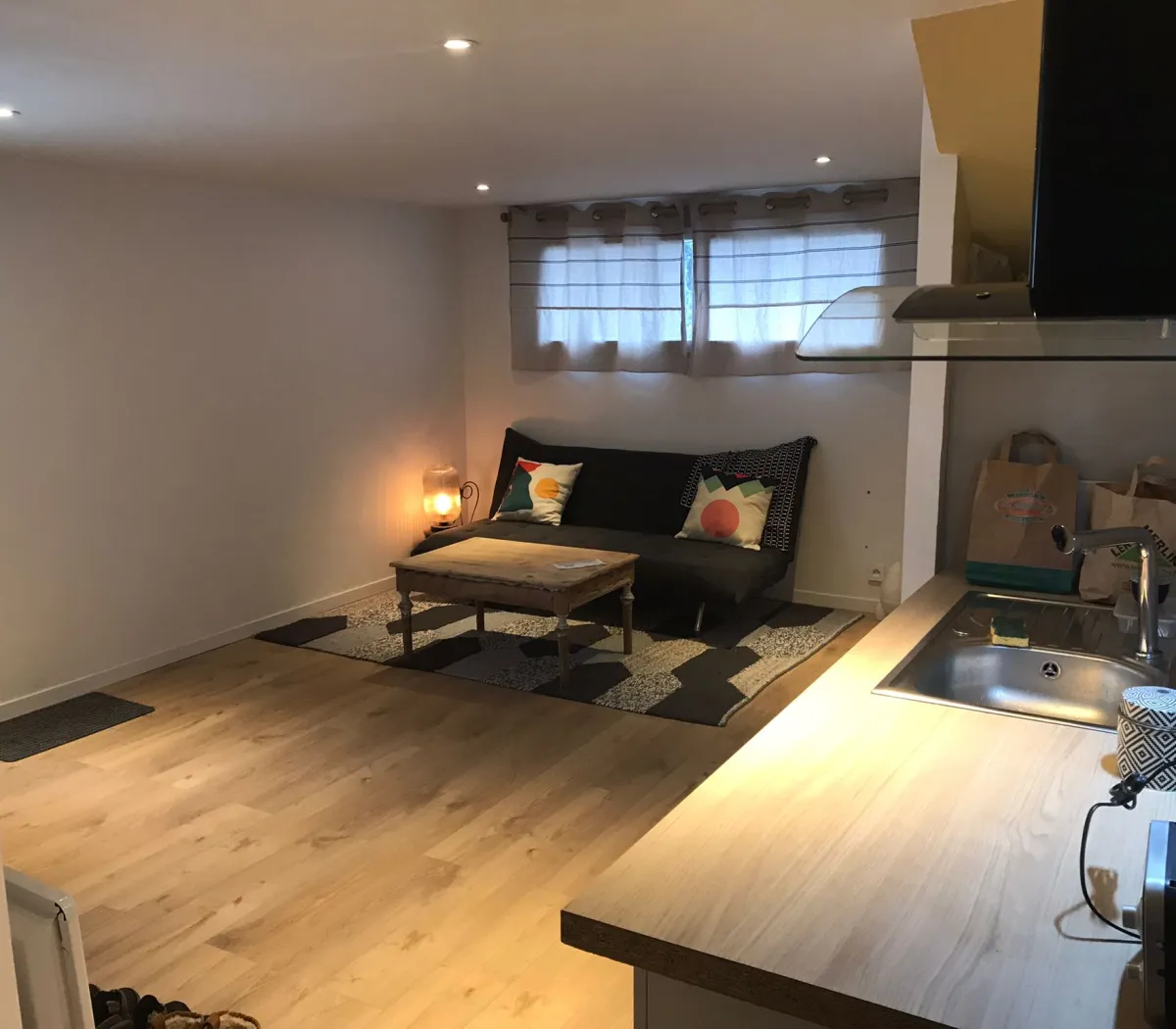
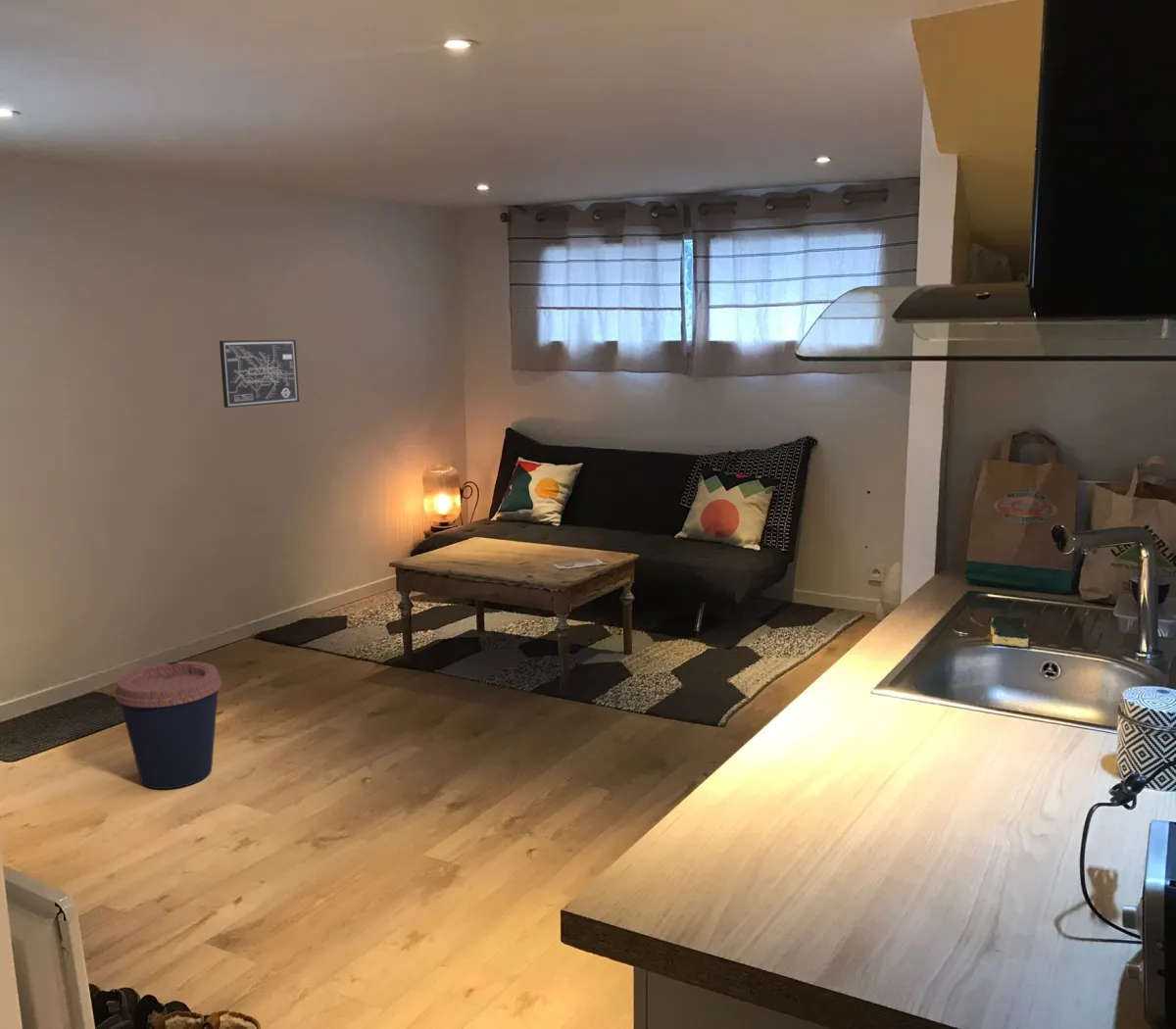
+ wall art (261, 372)
+ coffee cup (172, 725)
